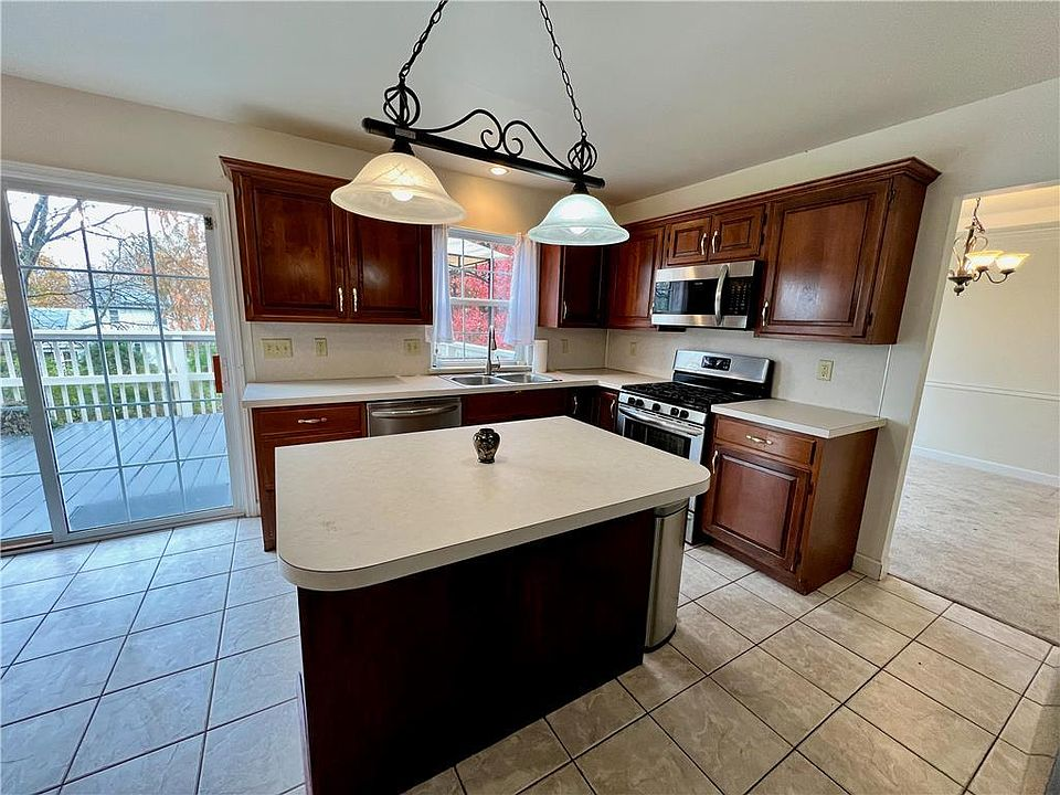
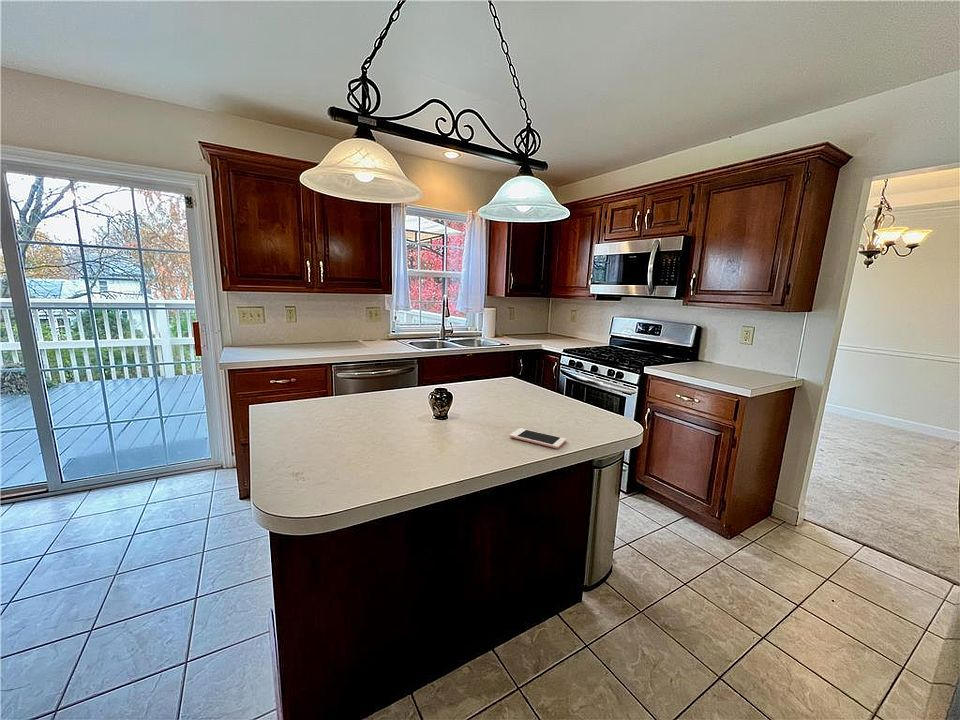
+ cell phone (537, 437)
